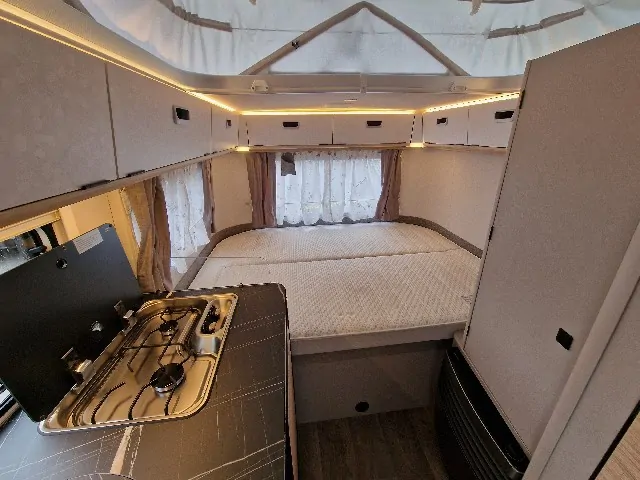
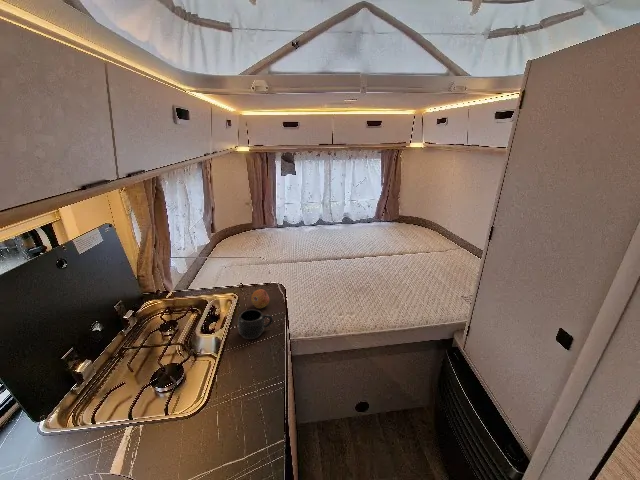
+ mug (254, 324)
+ fruit (260, 298)
